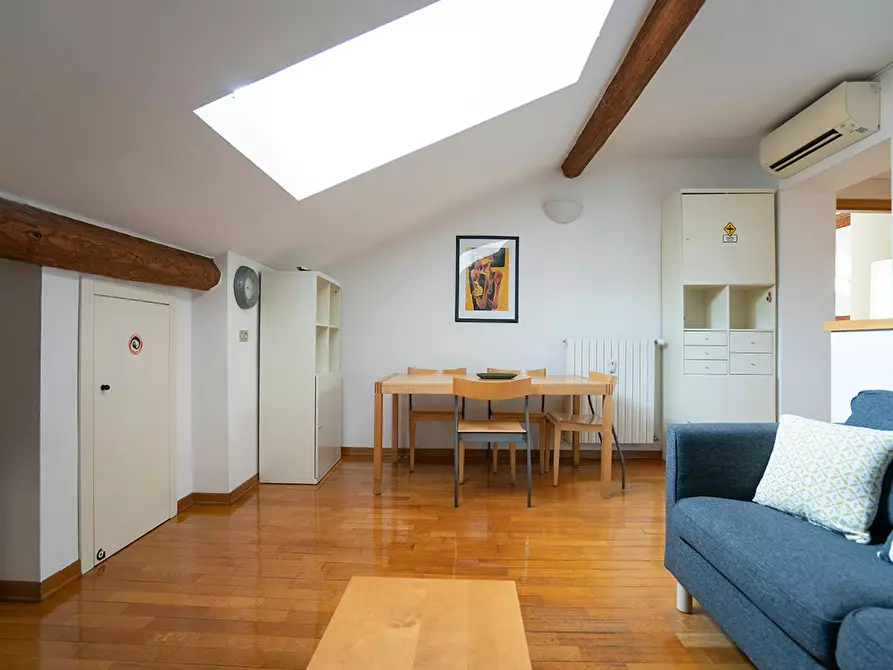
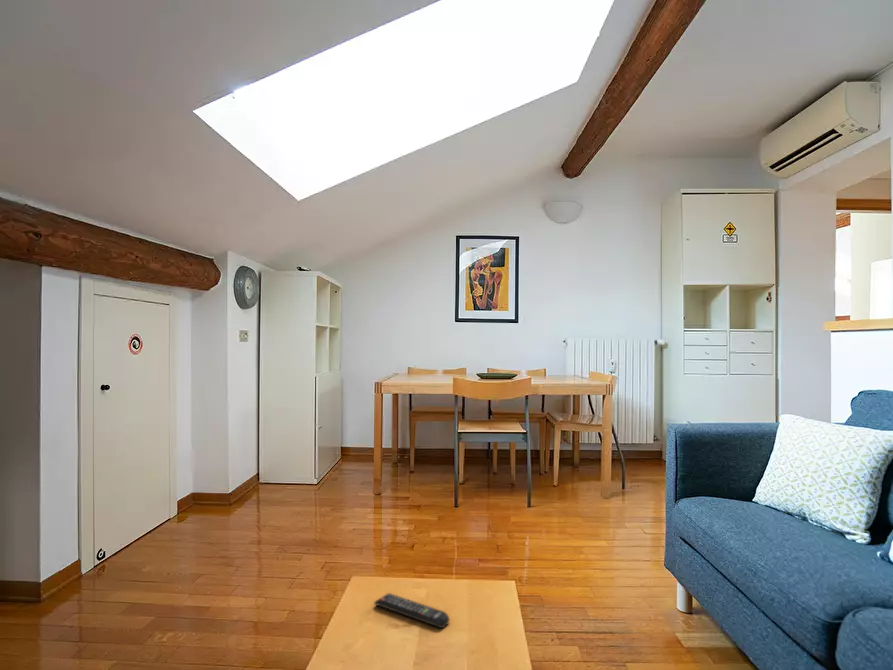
+ remote control (410, 609)
